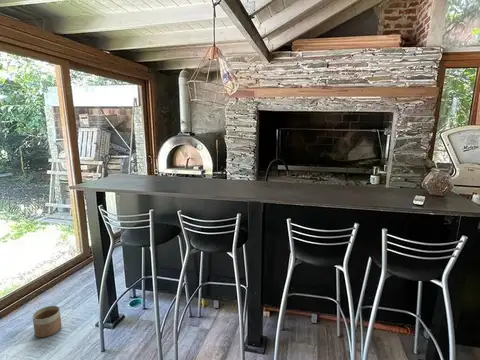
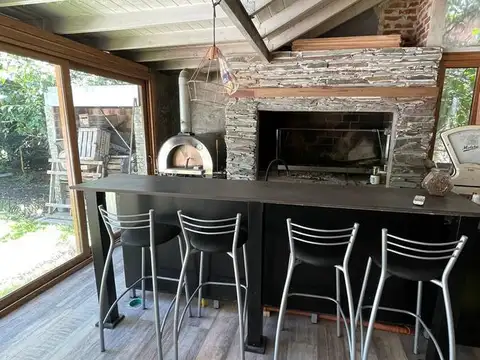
- planter (47, 321)
